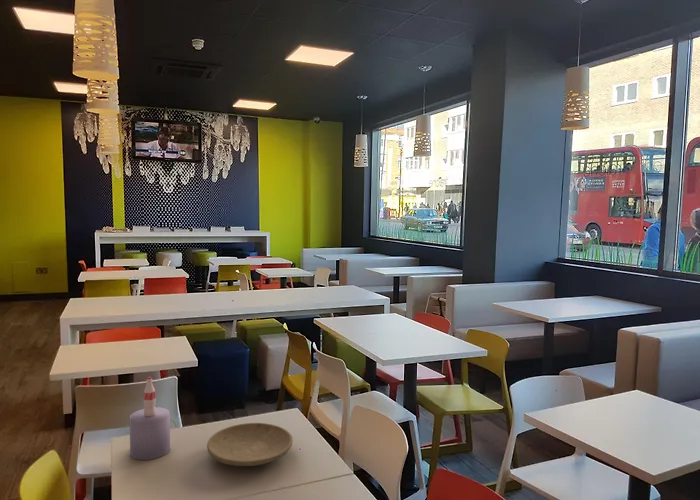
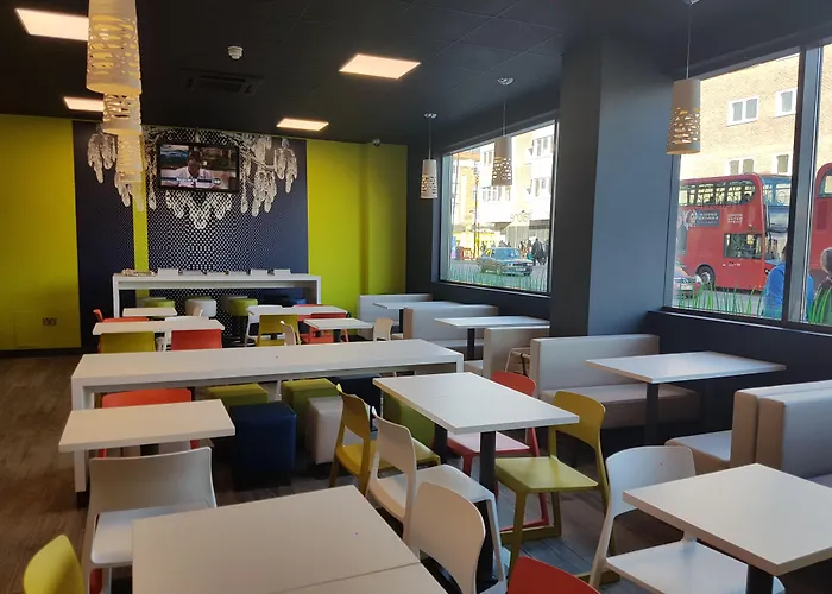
- bottle (149, 414)
- plate (250, 447)
